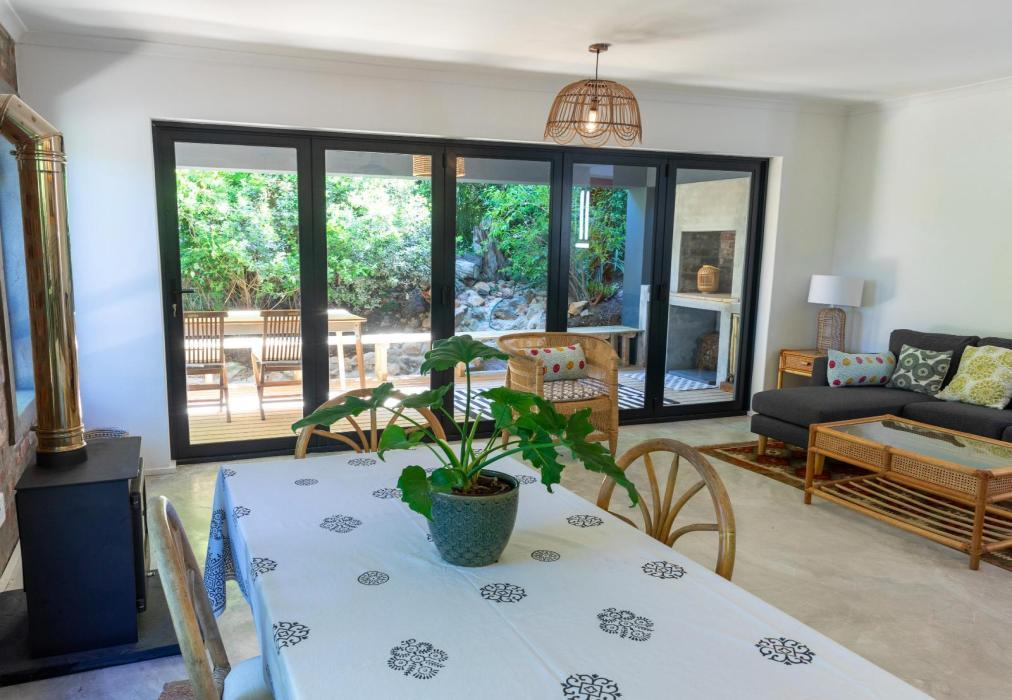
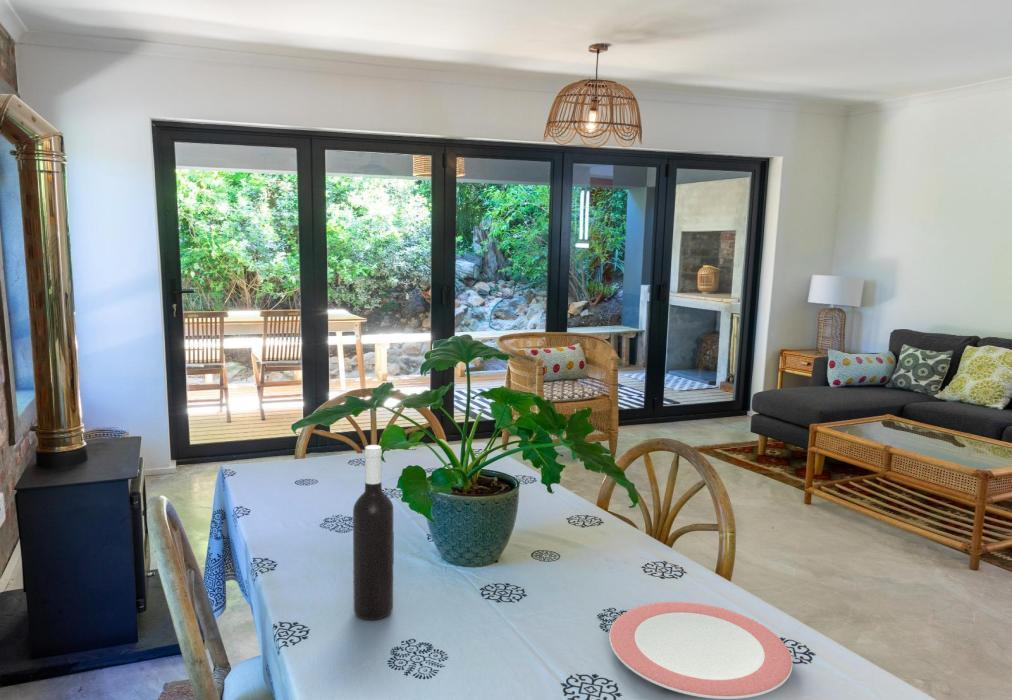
+ wine bottle (373, 530)
+ plate (697, 649)
